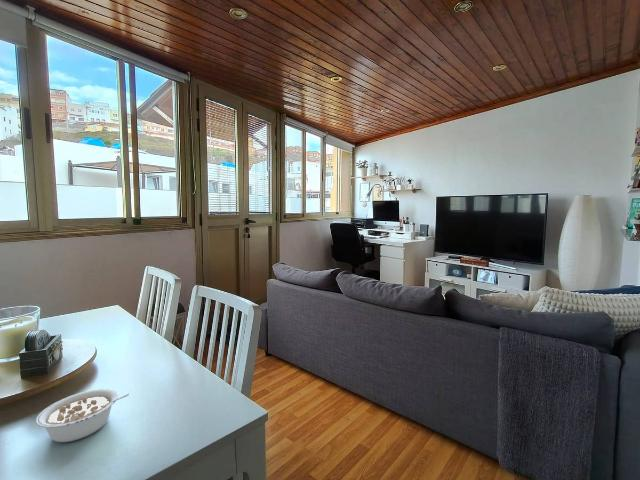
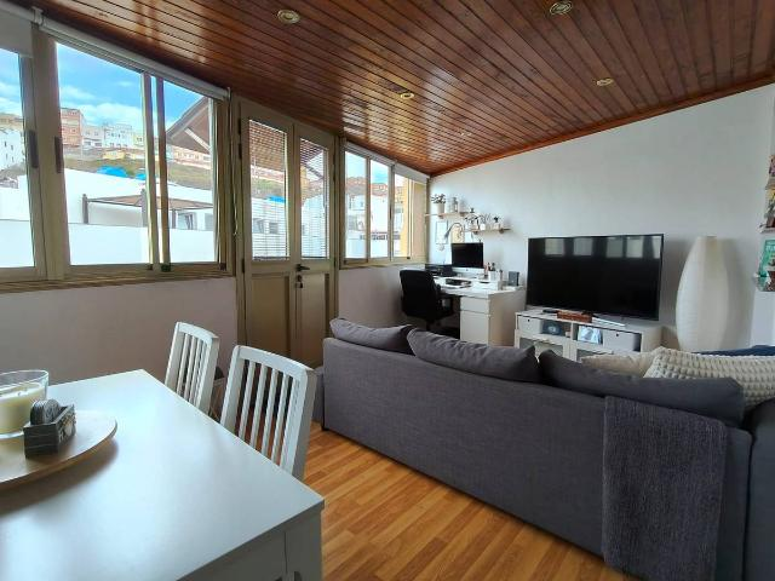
- legume (83, 413)
